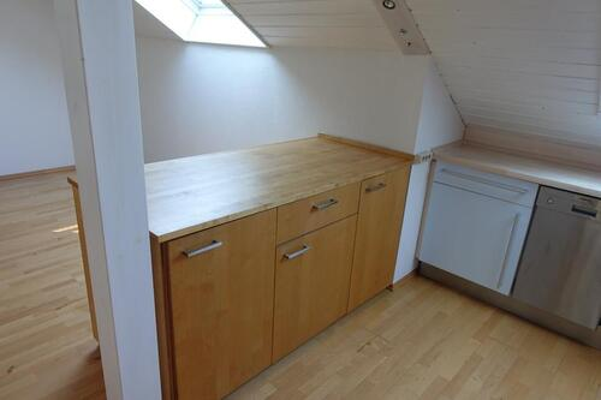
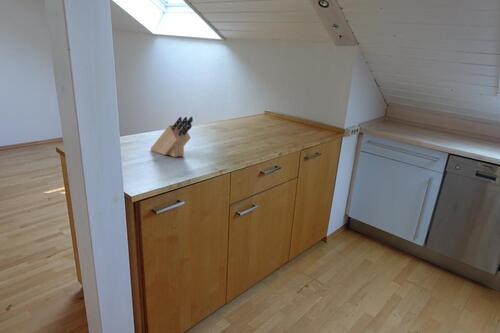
+ knife block (172, 134)
